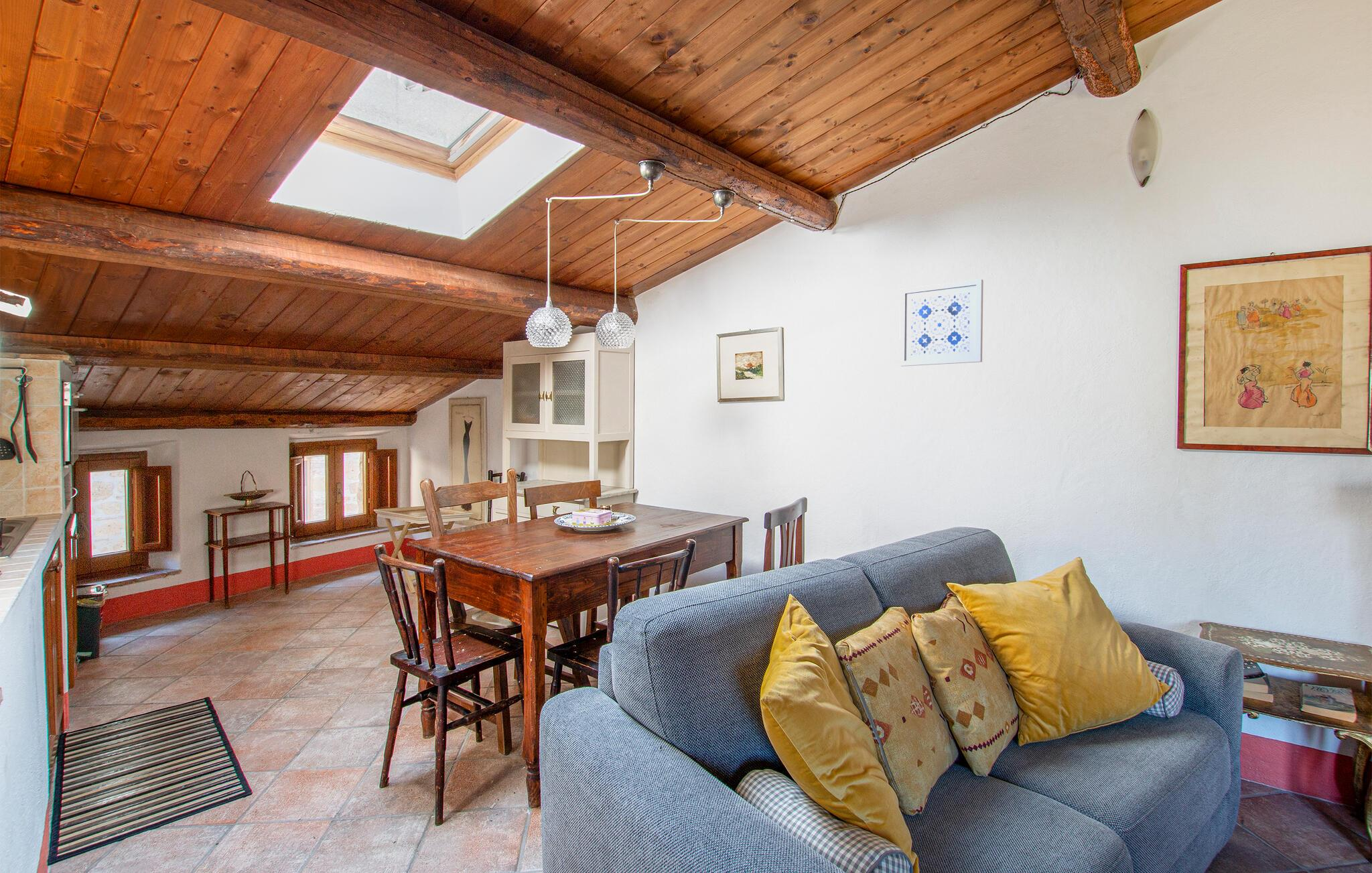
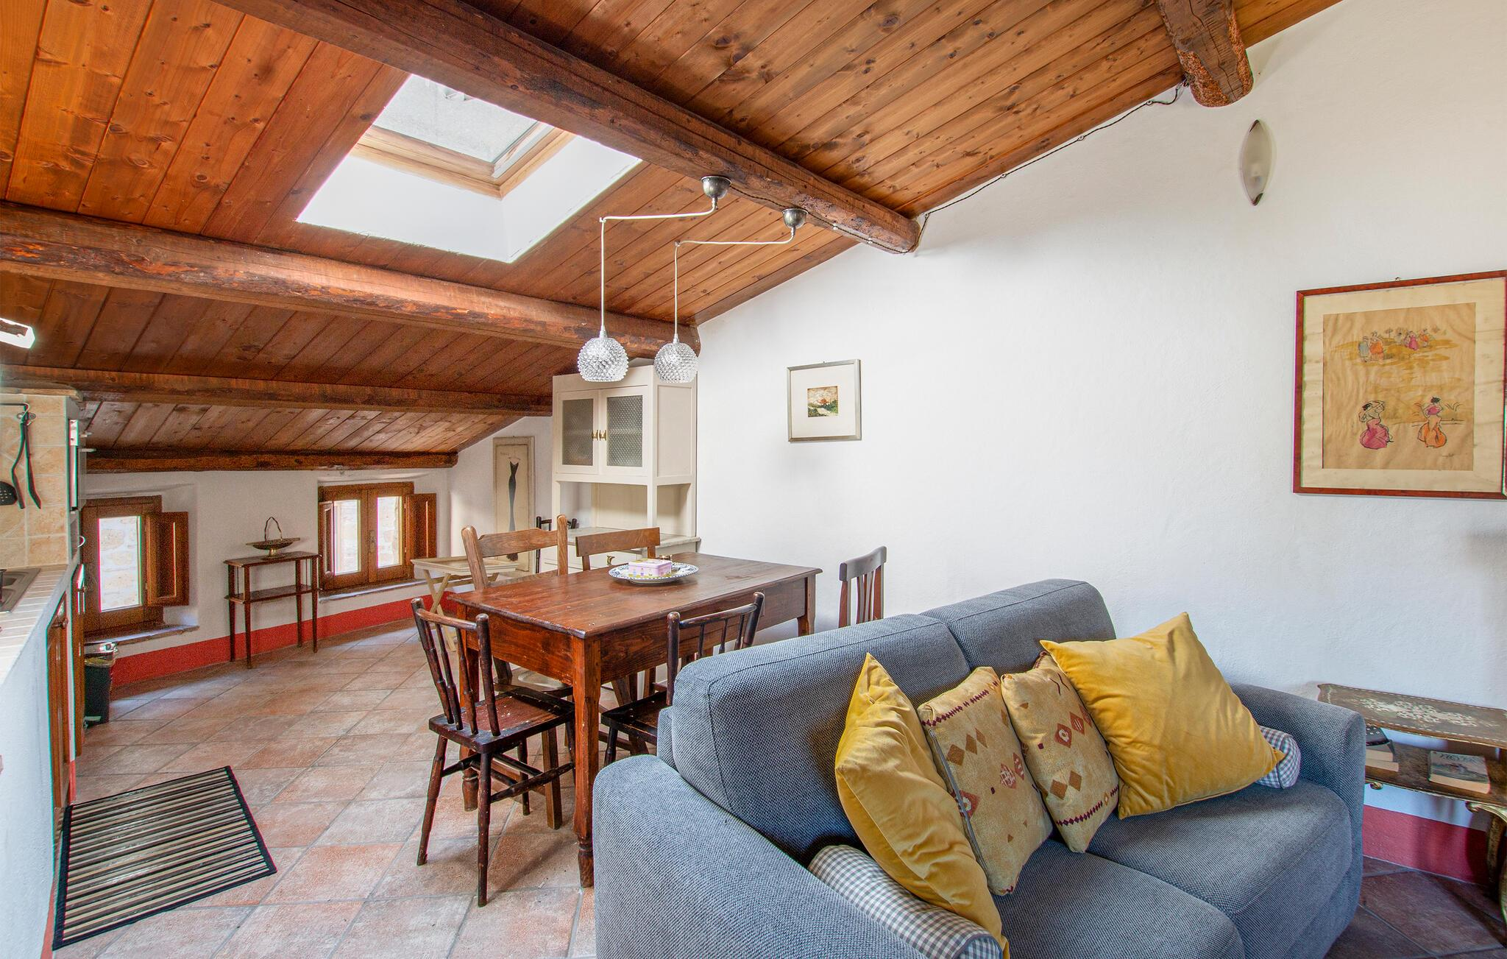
- wall art (940, 324)
